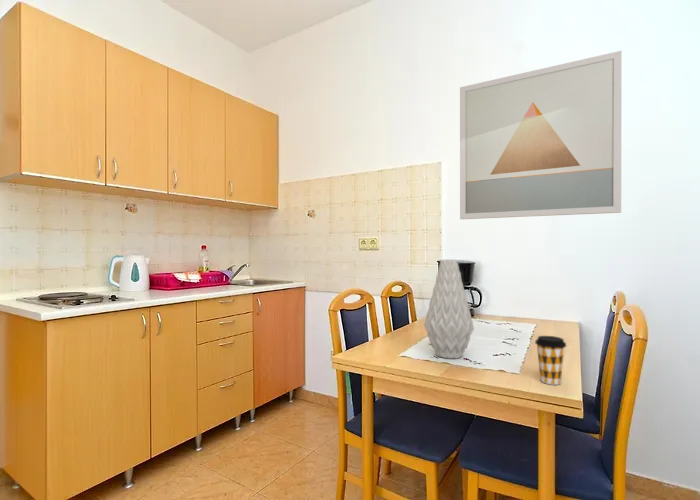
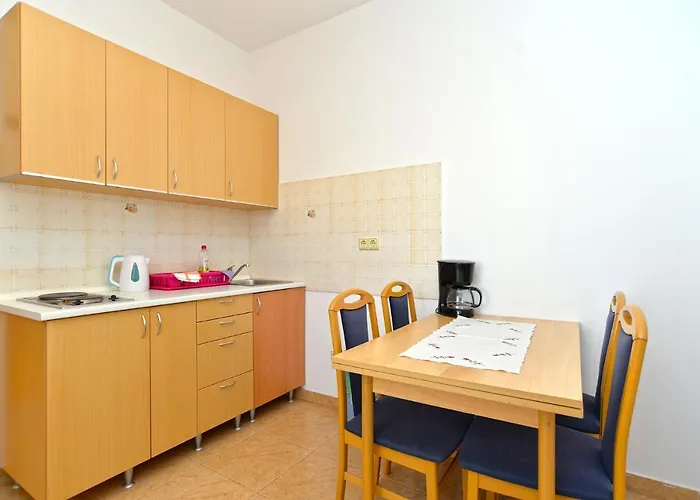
- vase (448, 307)
- coffee cup (550, 359)
- wall art (532, 144)
